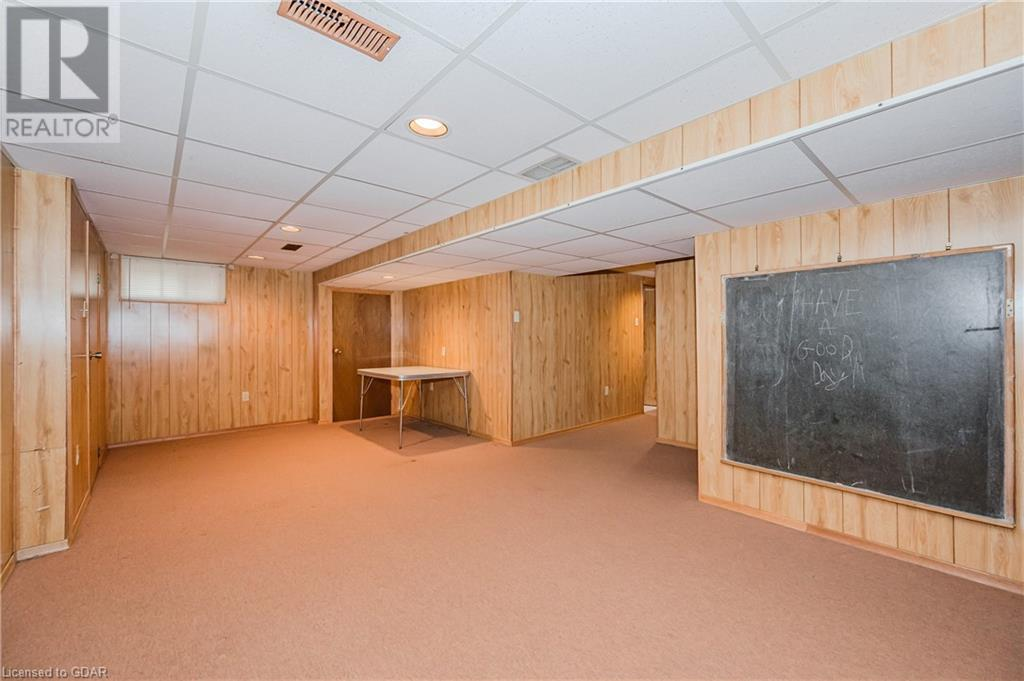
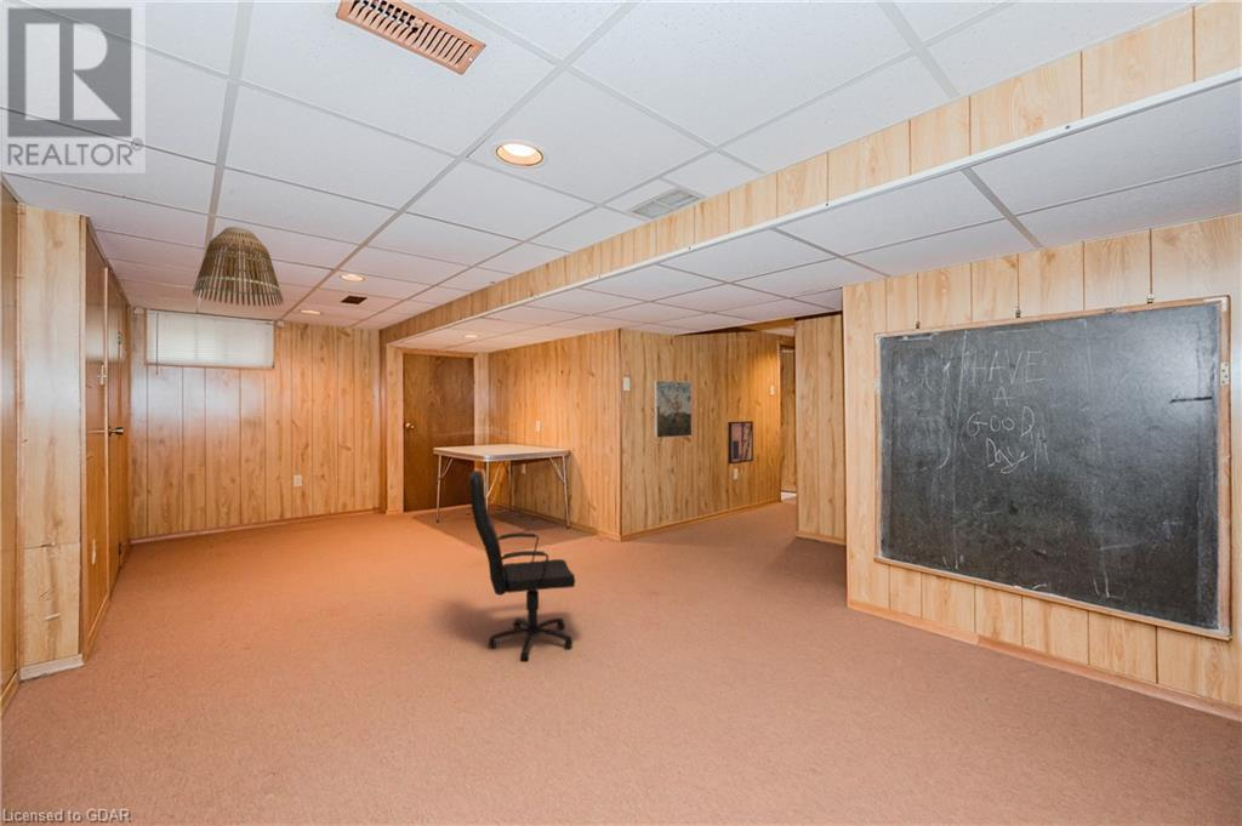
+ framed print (673, 409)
+ office chair (519, 556)
+ lamp shade (240, 264)
+ wall art (740, 442)
